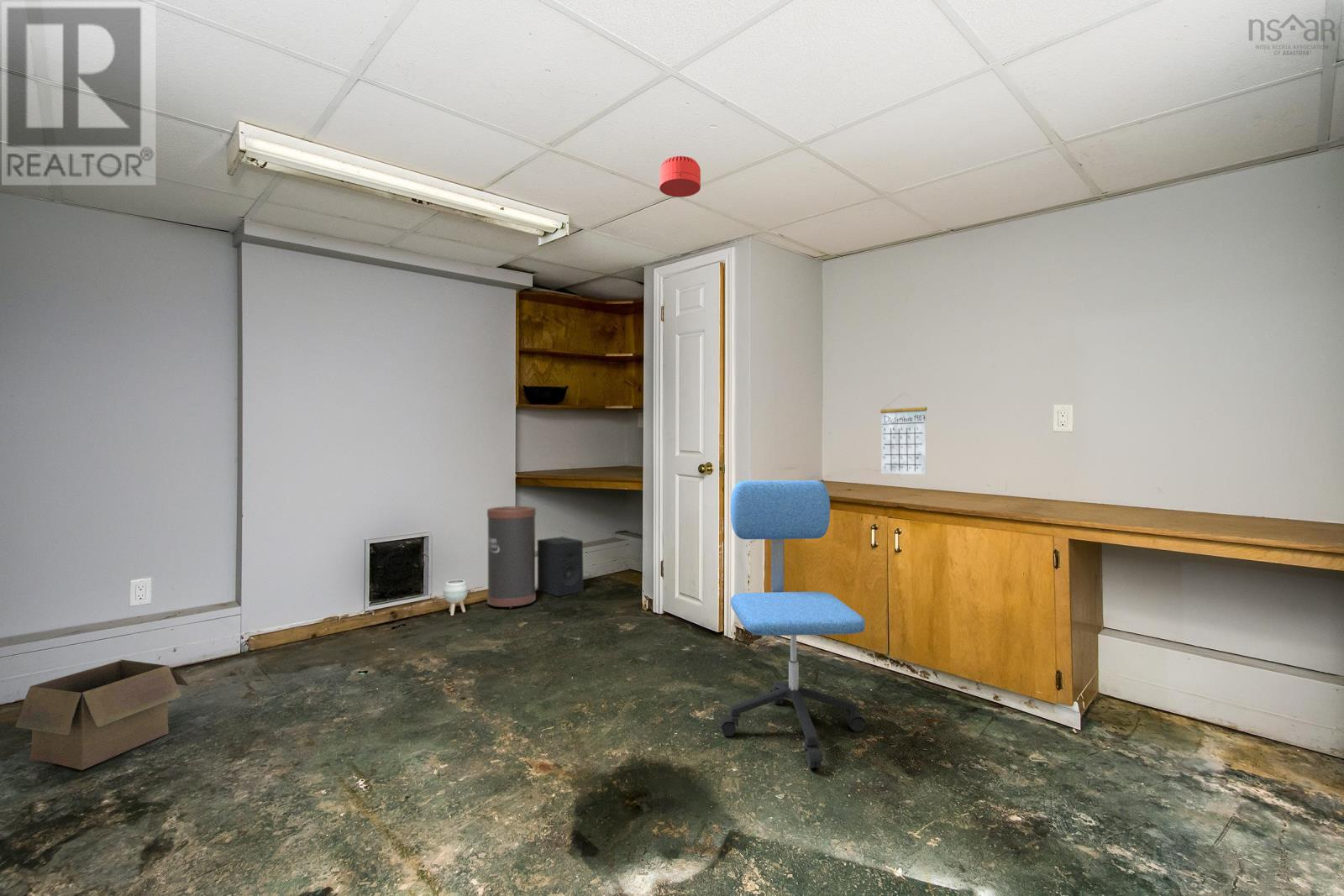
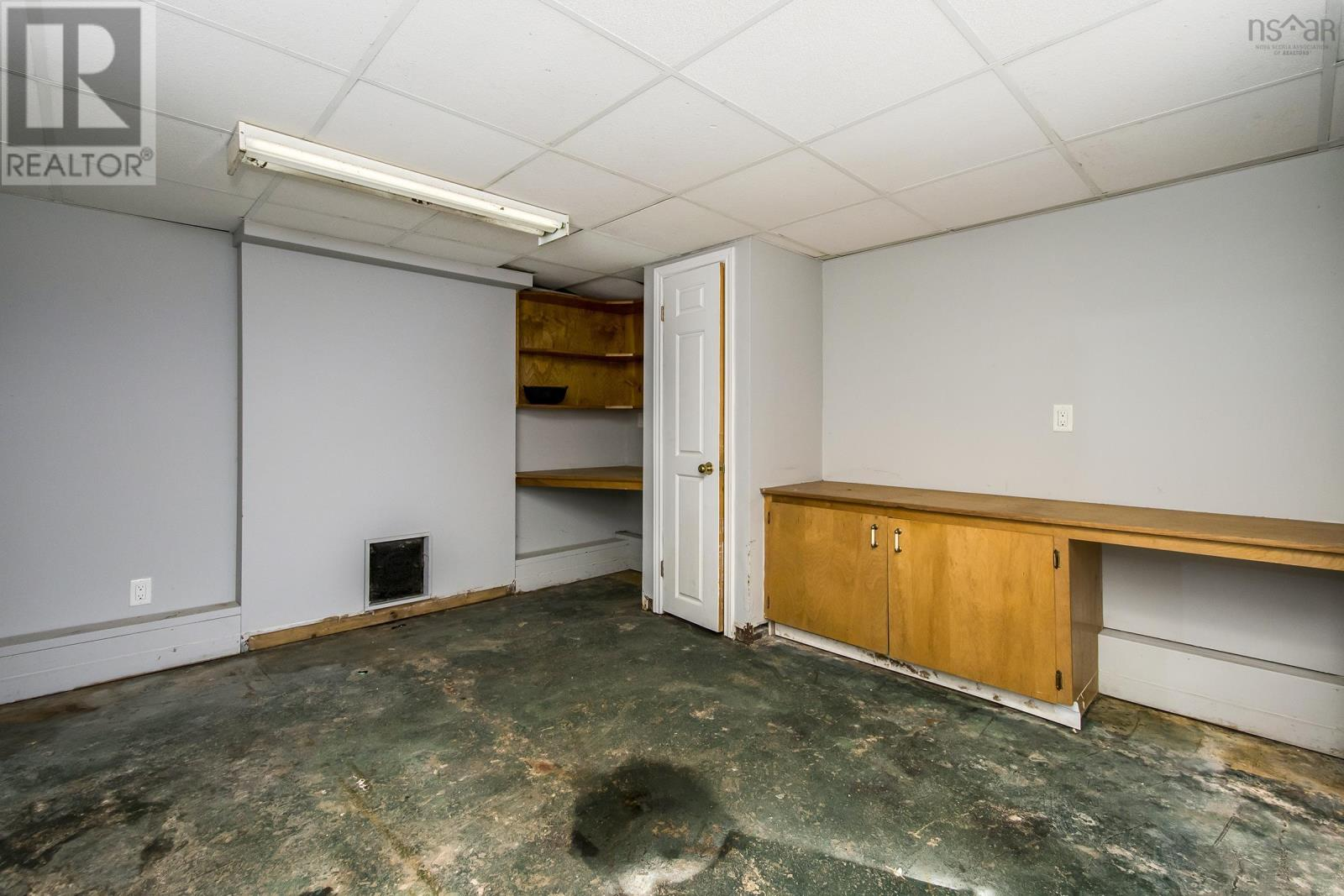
- speaker (559, 565)
- smoke detector (680, 176)
- office chair (792, 607)
- planter (455, 597)
- box (108, 708)
- calendar (903, 433)
- trash can (512, 555)
